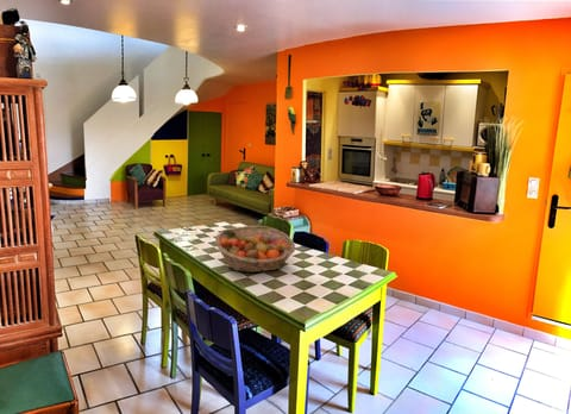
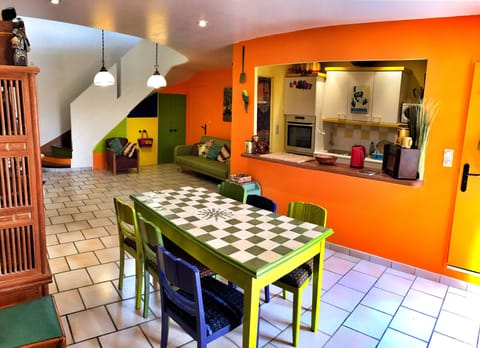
- fruit basket (255, 247)
